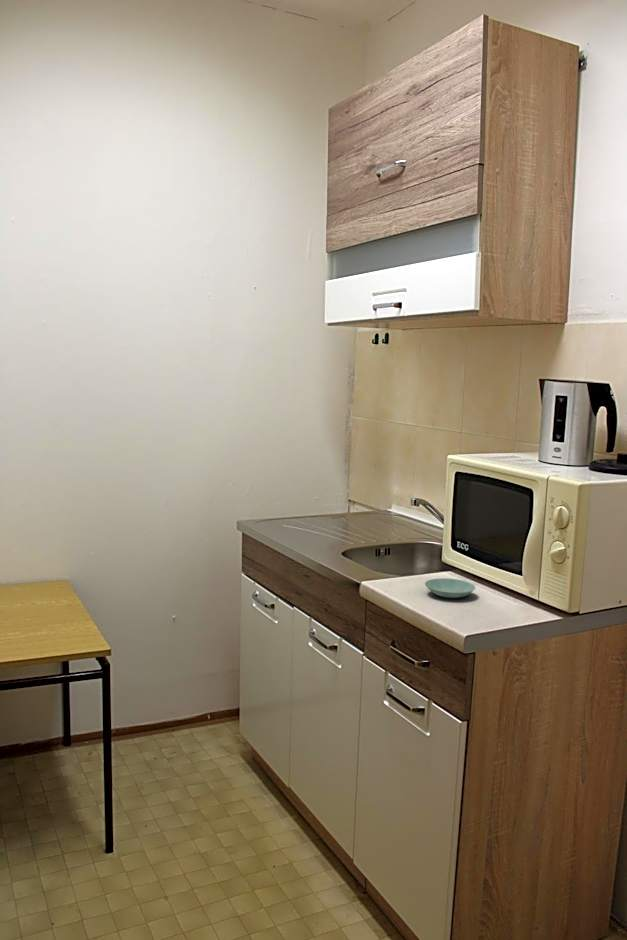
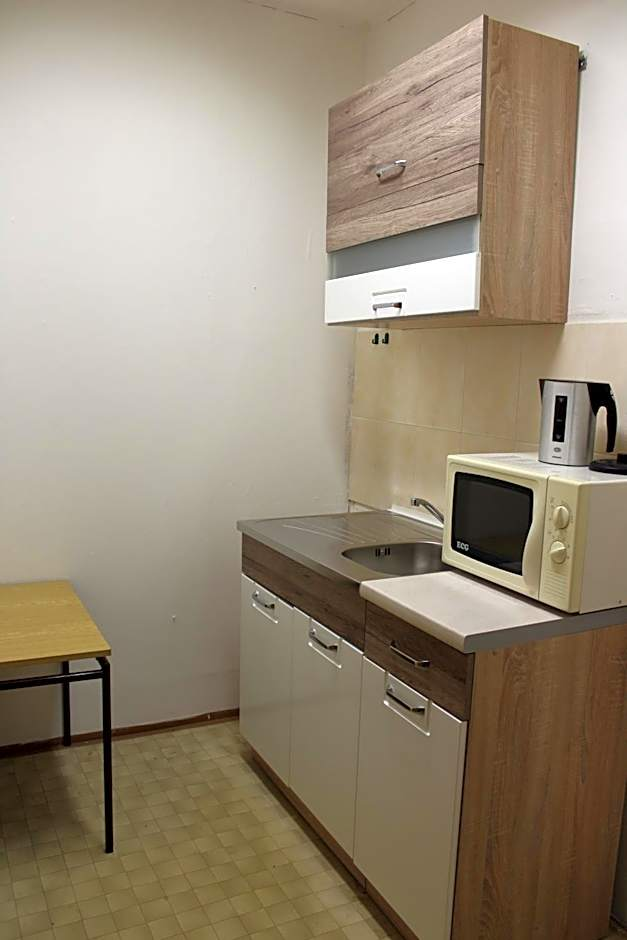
- saucer (449, 589)
